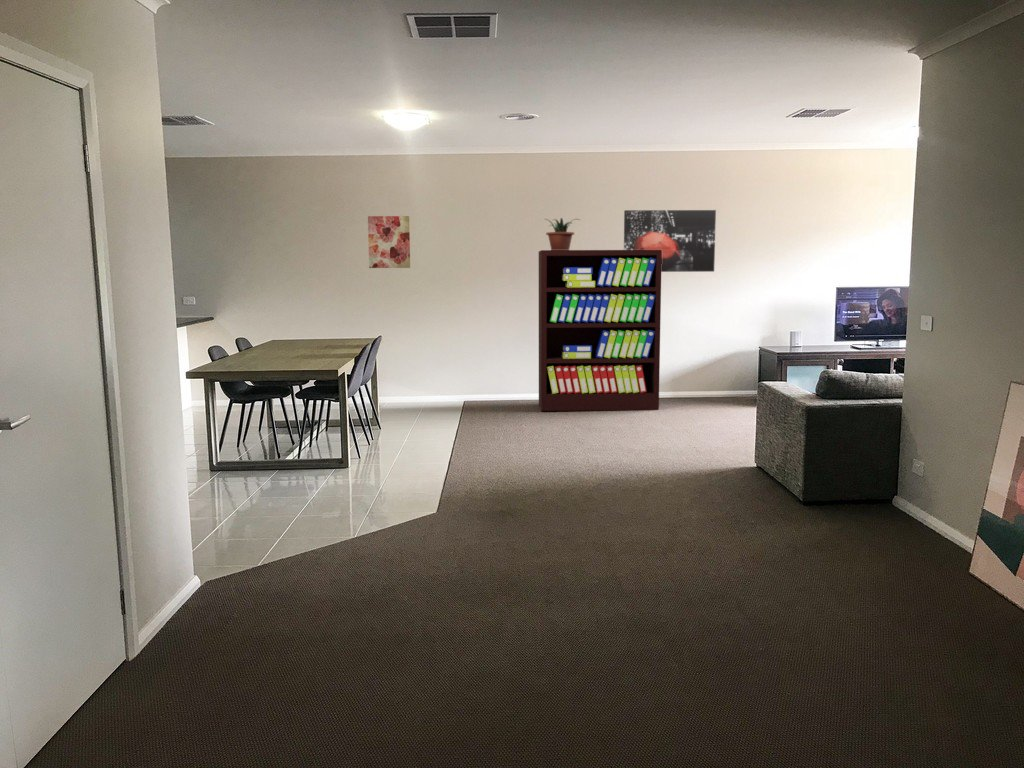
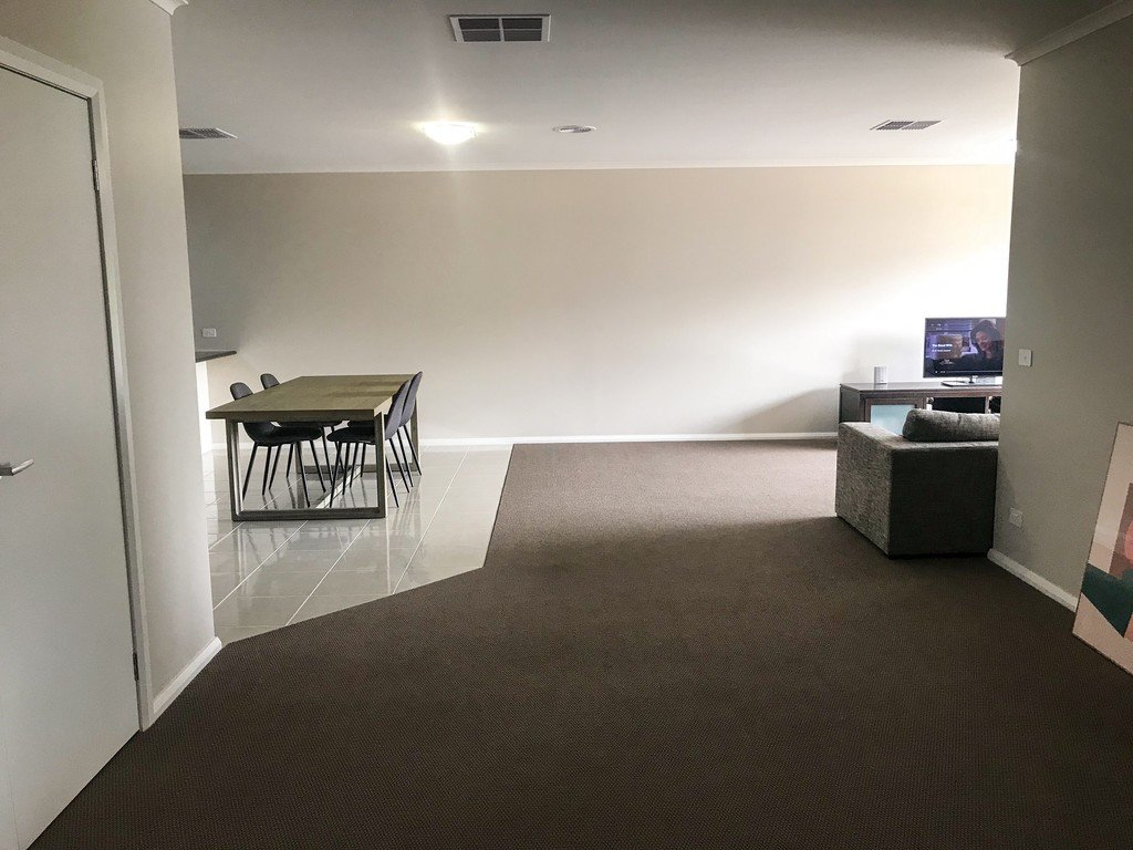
- wall art (389, 242)
- bookshelf (597, 329)
- potted plant (562, 234)
- wall art (669, 241)
